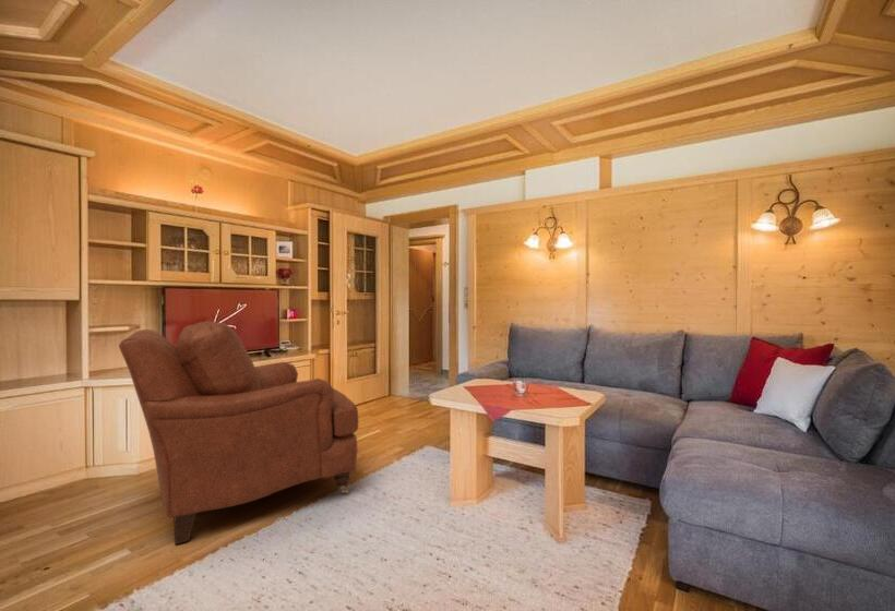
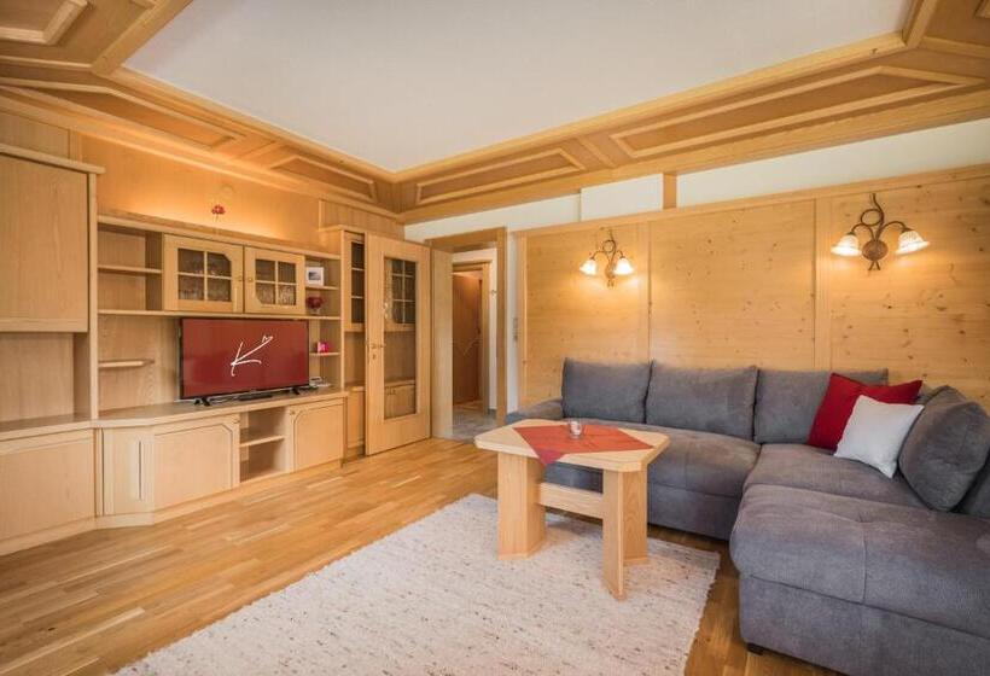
- chair (244, 405)
